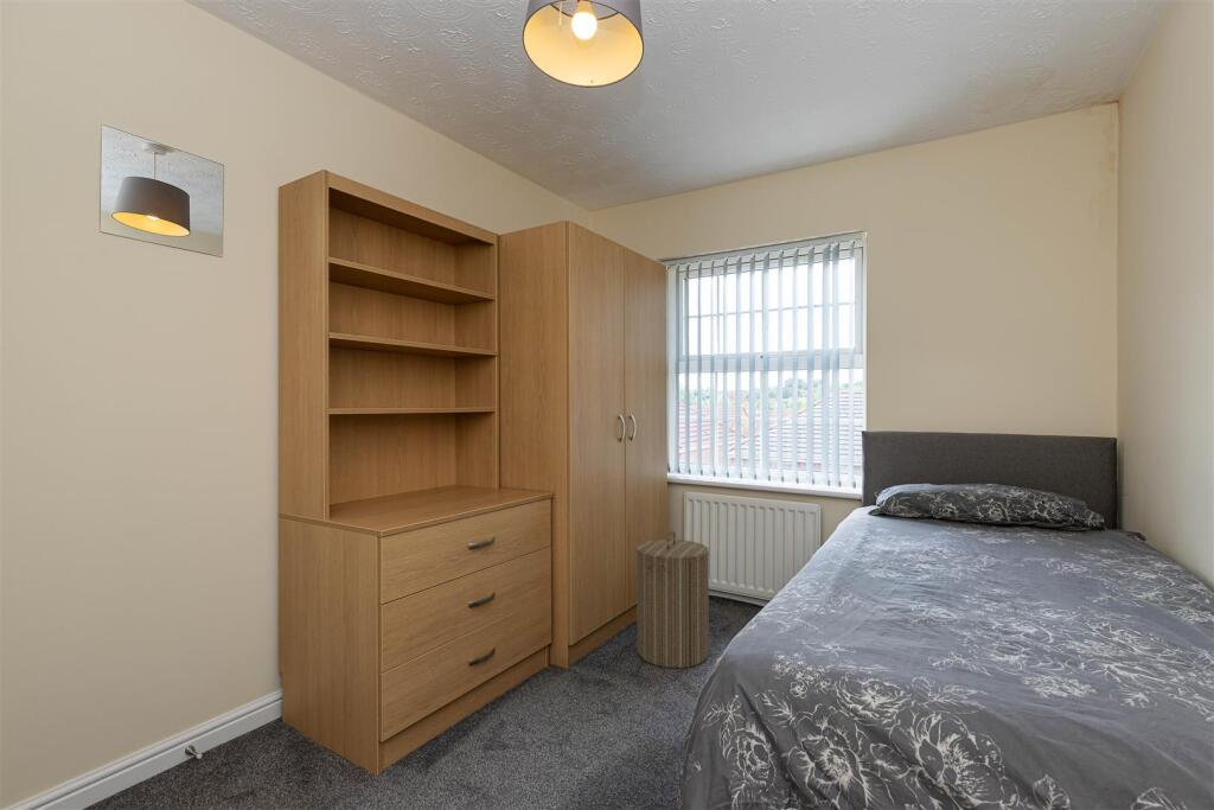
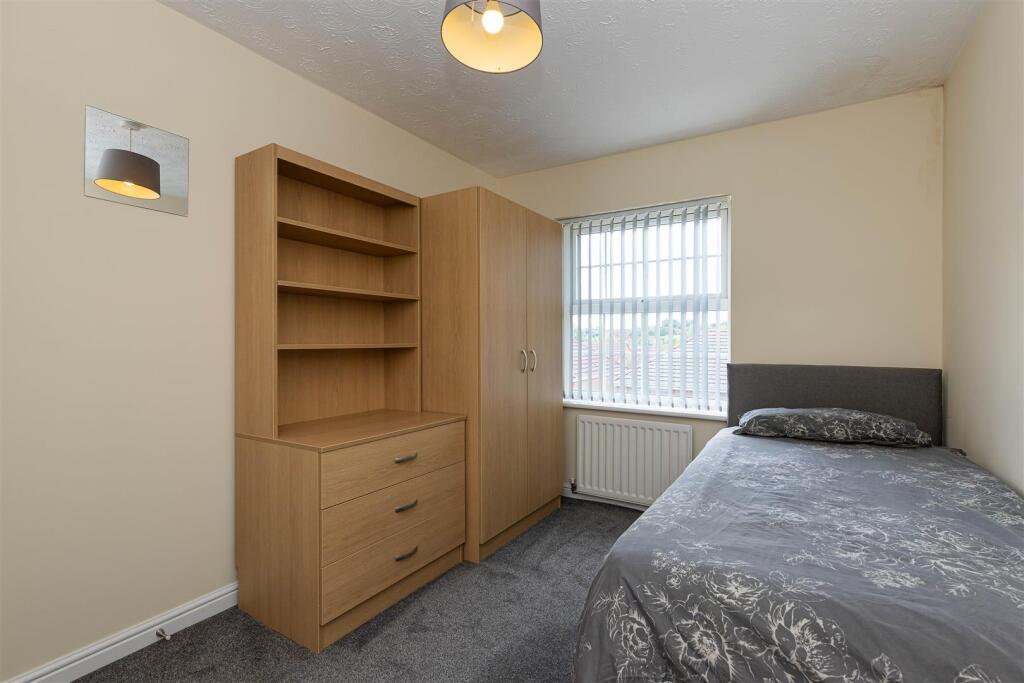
- laundry hamper (672, 591)
